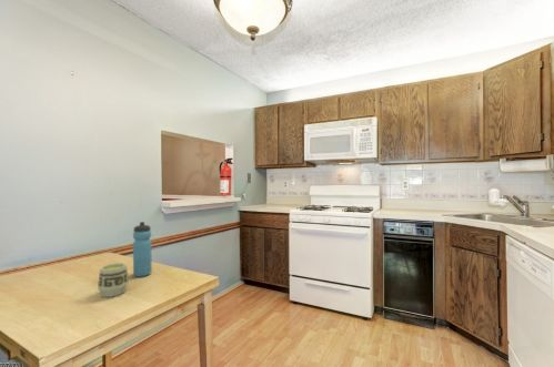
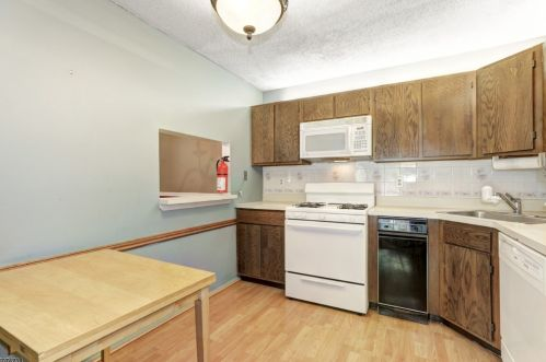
- water bottle (142, 247)
- cup (113, 279)
